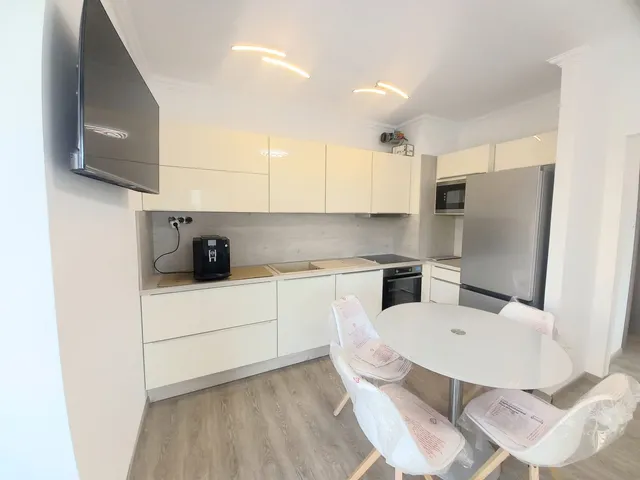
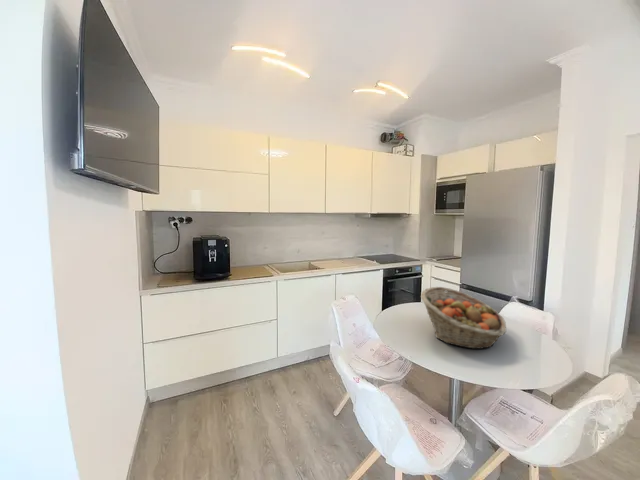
+ fruit basket (461, 314)
